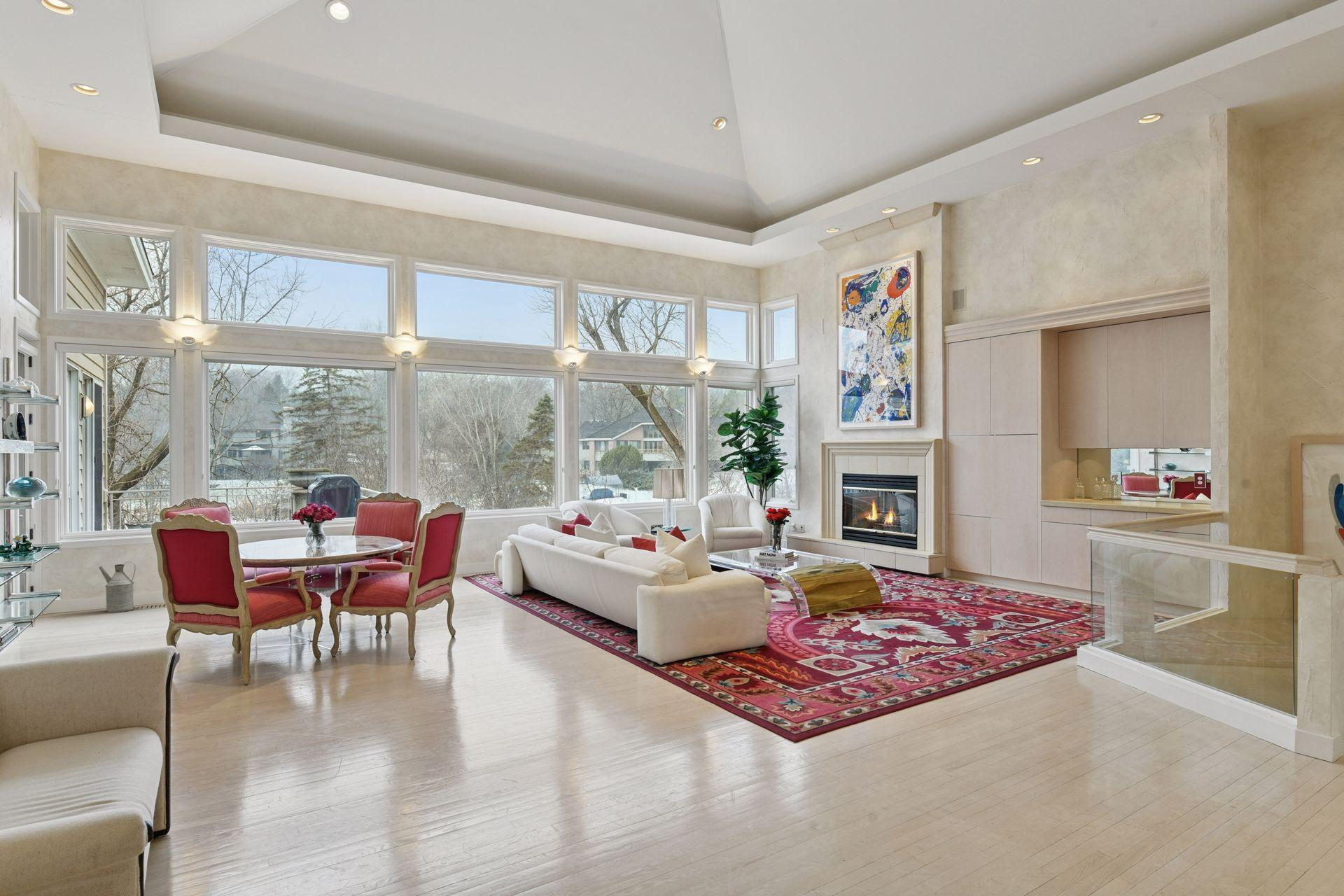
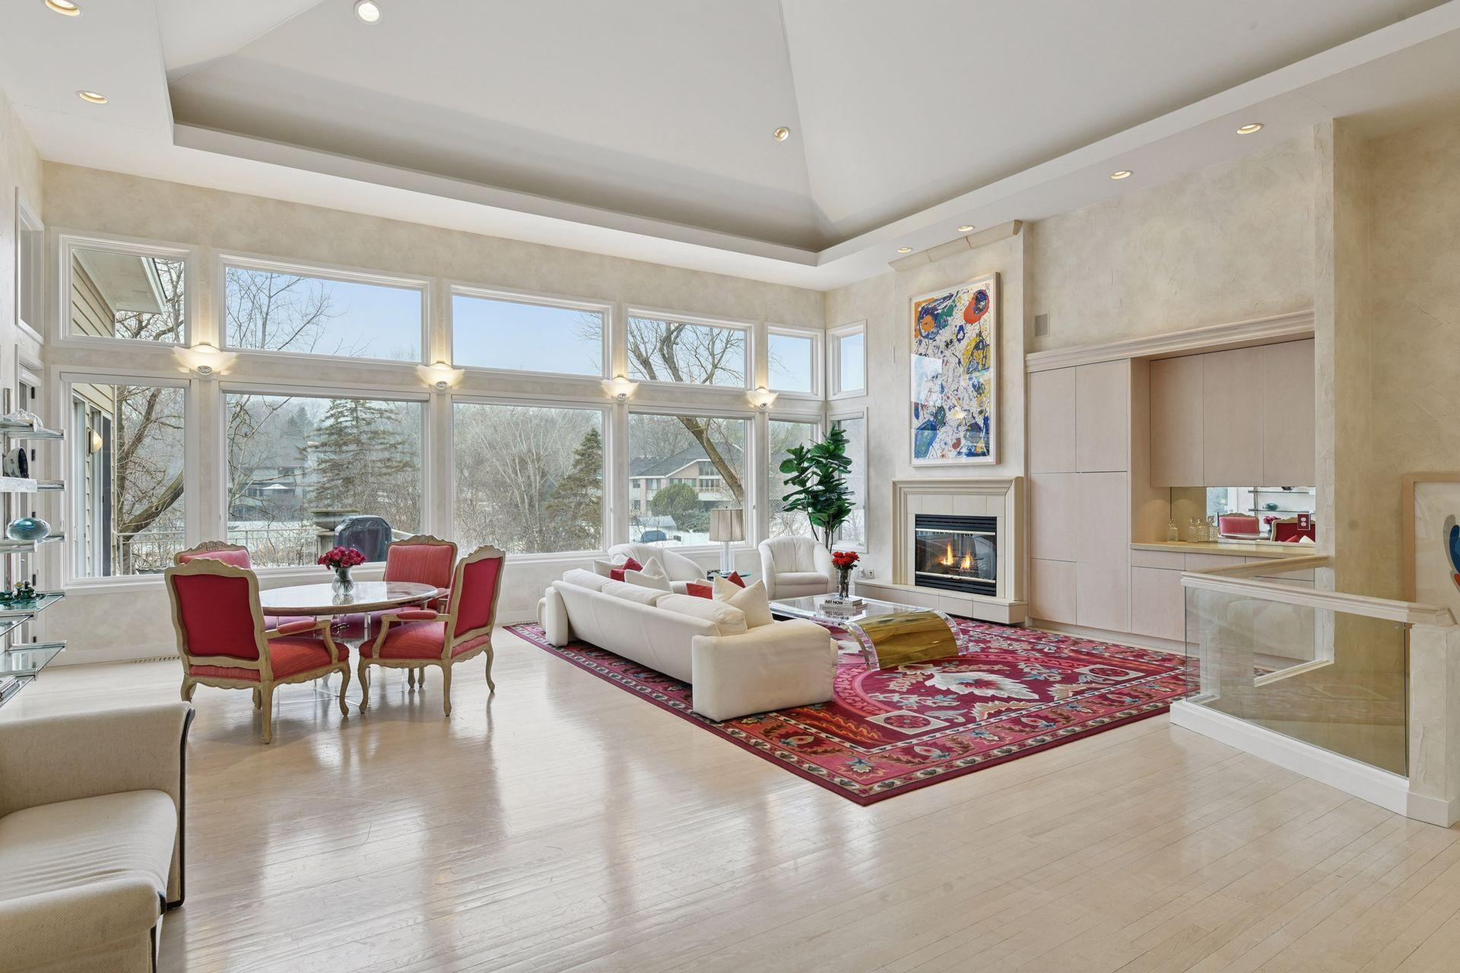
- watering can (117, 586)
